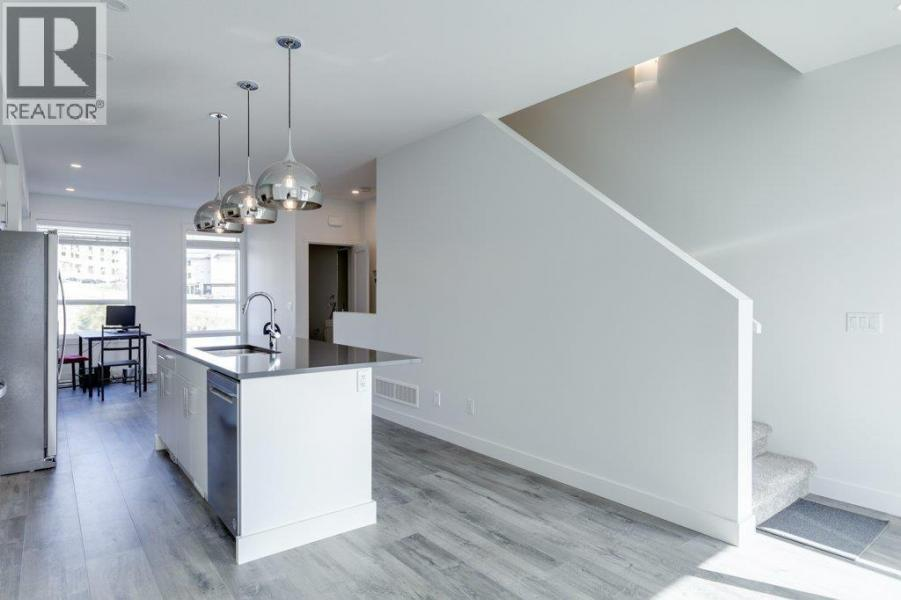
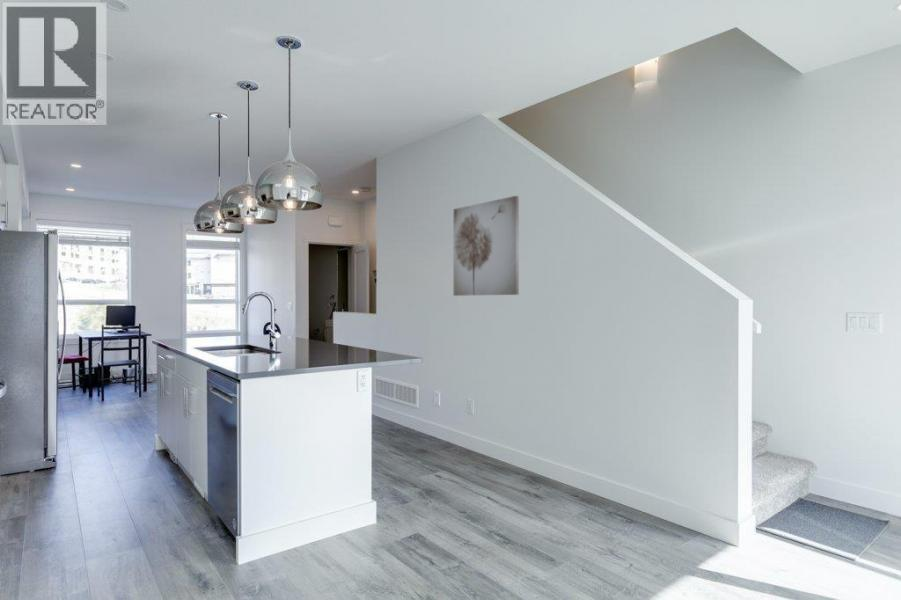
+ wall art (483, 249)
